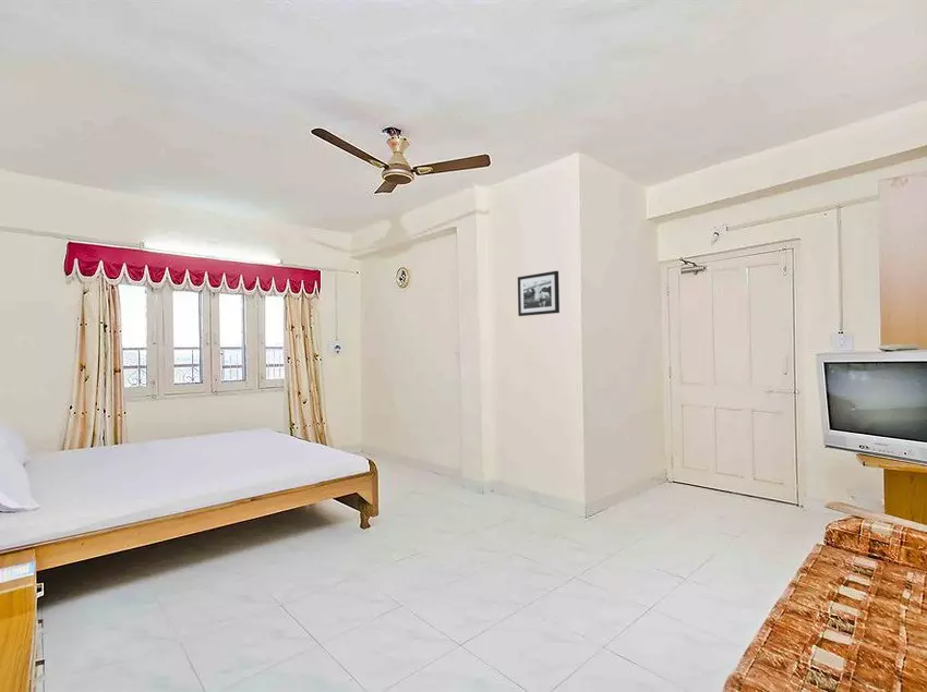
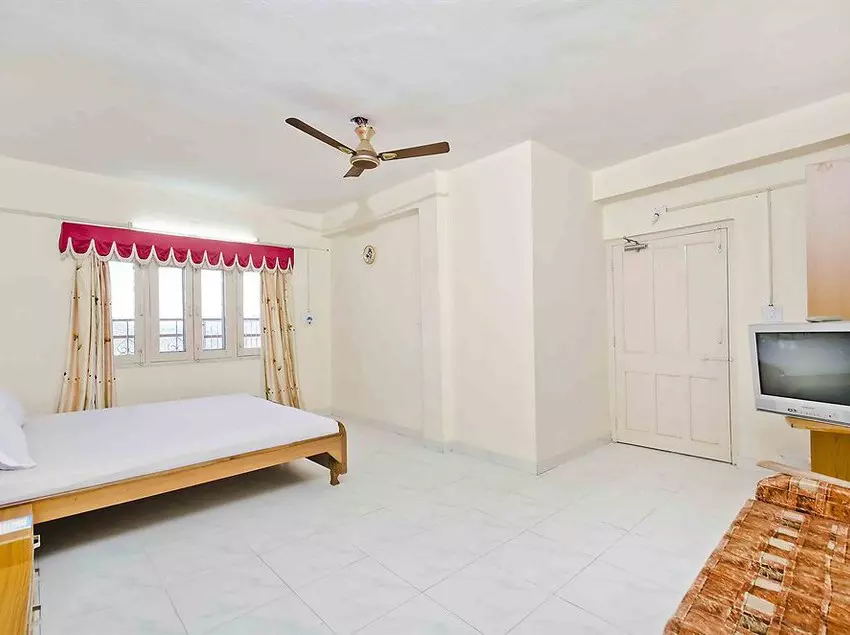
- picture frame (538, 294)
